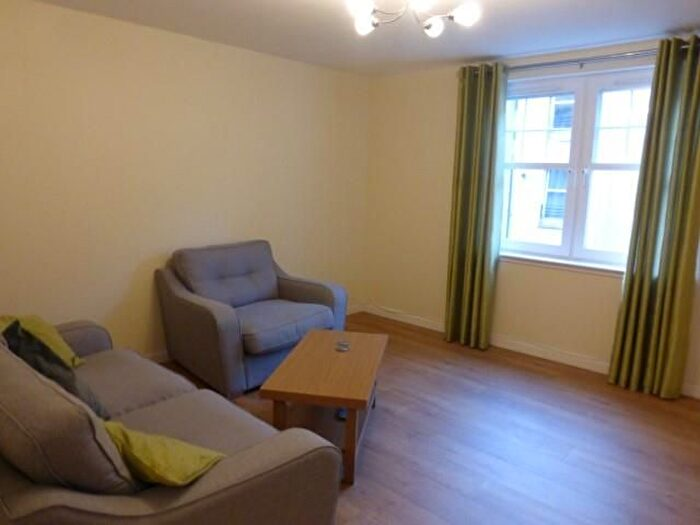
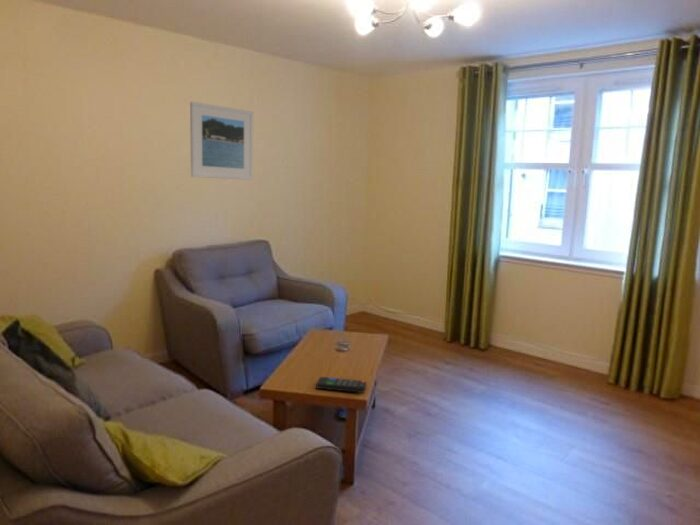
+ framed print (223, 143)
+ remote control (341, 384)
